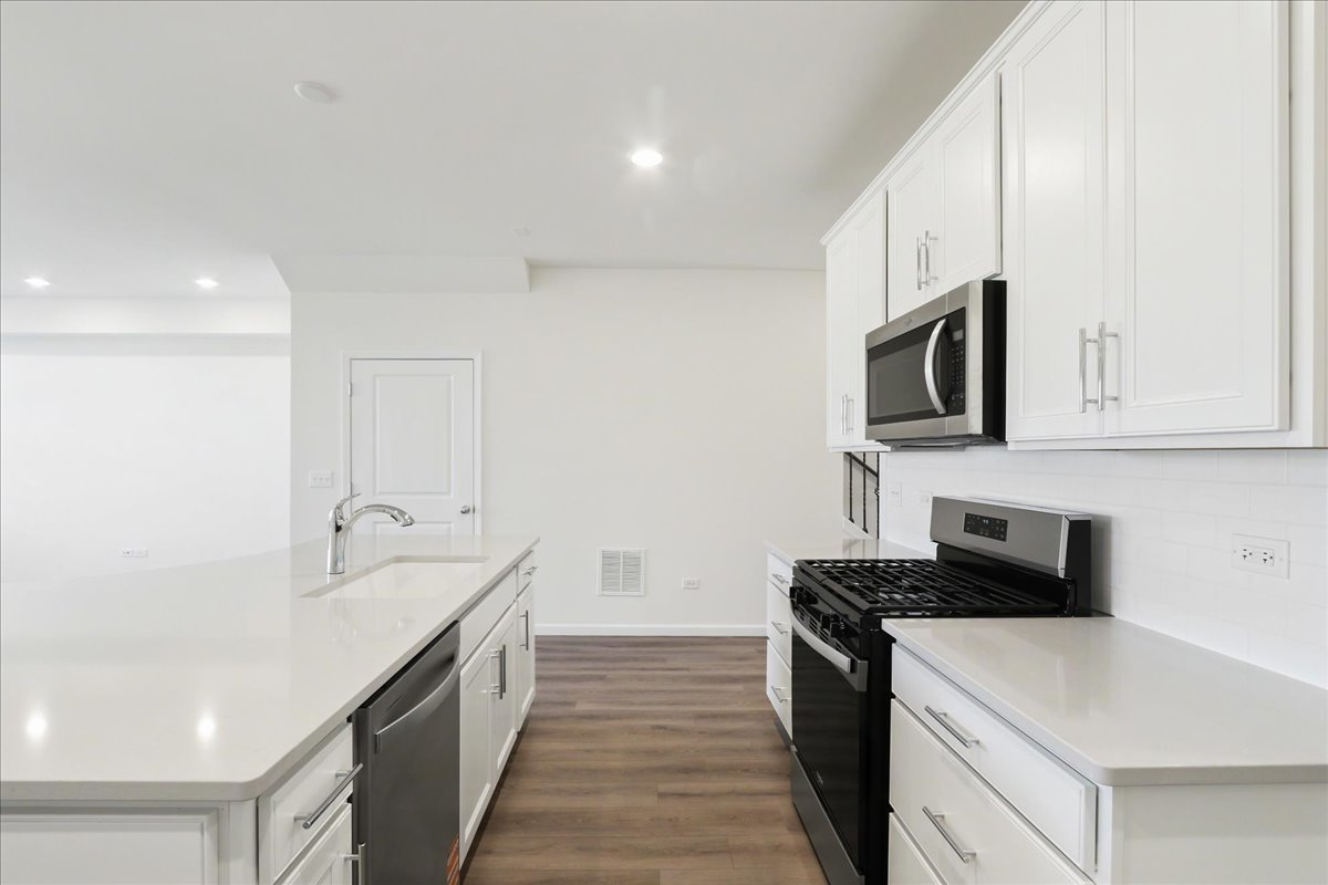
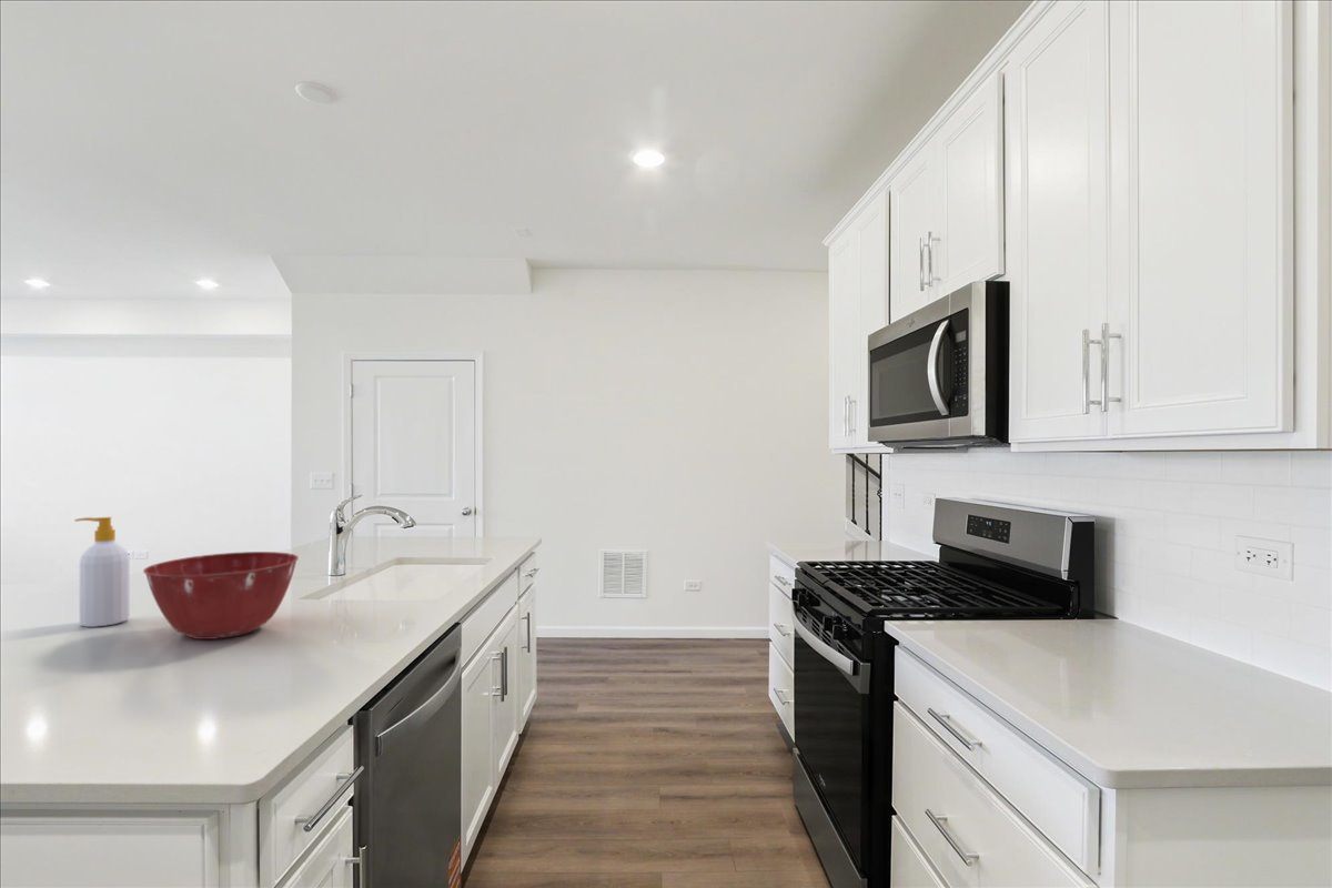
+ mixing bowl (224, 596)
+ soap bottle (102, 569)
